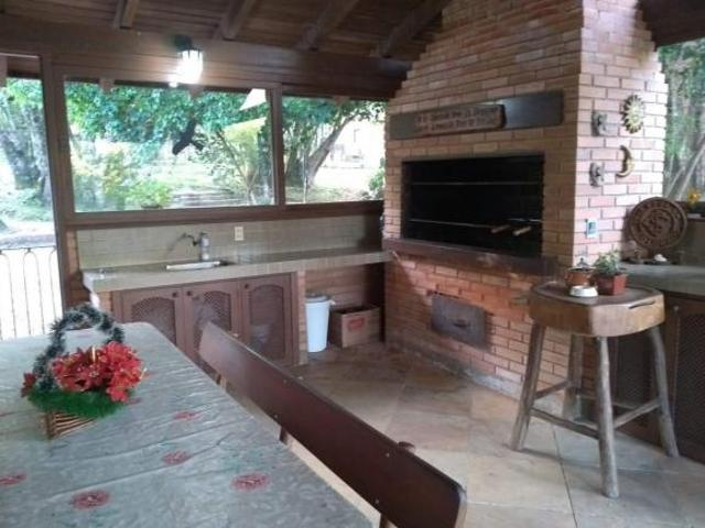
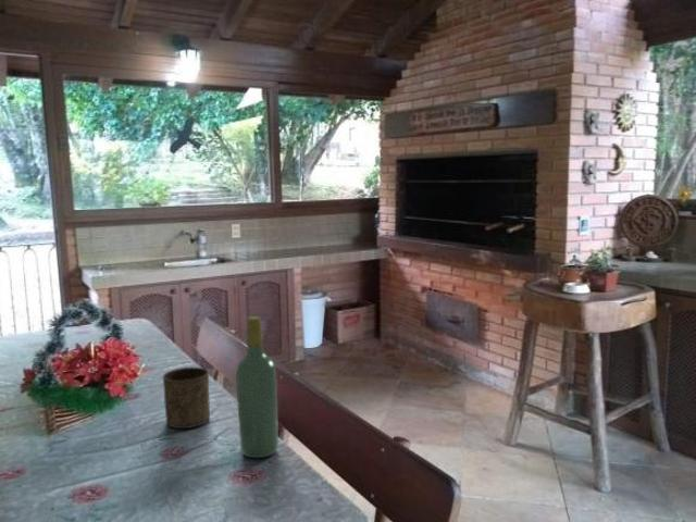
+ cup (187, 397)
+ wine bottle (257, 385)
